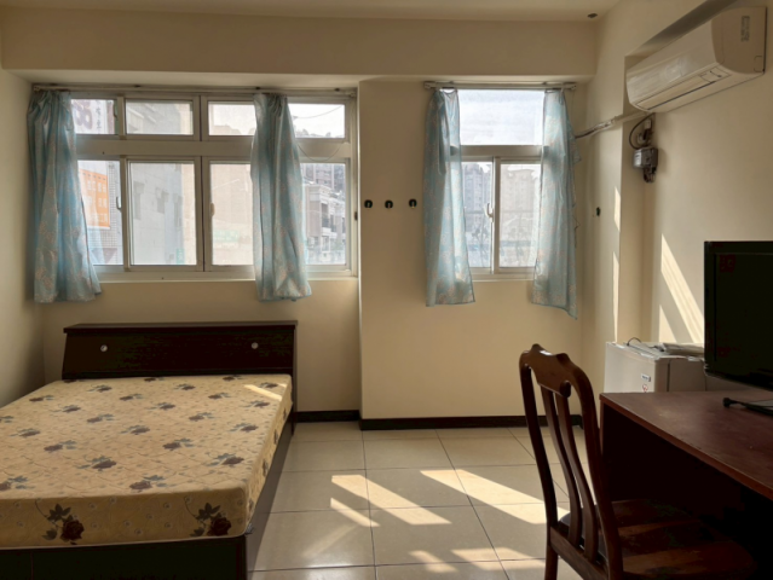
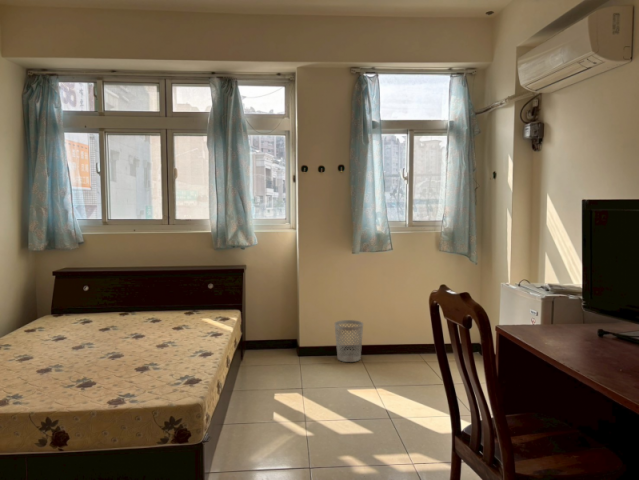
+ wastebasket (348, 341)
